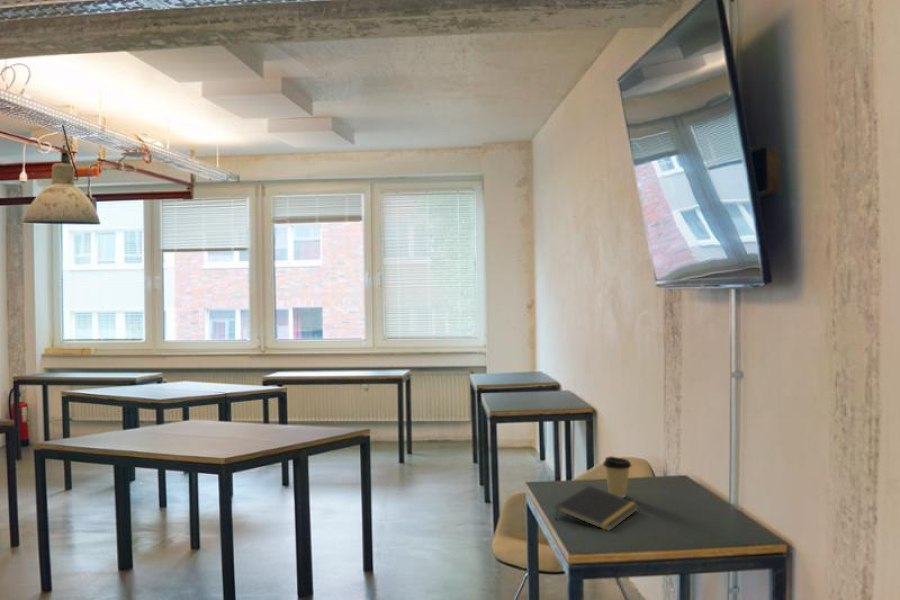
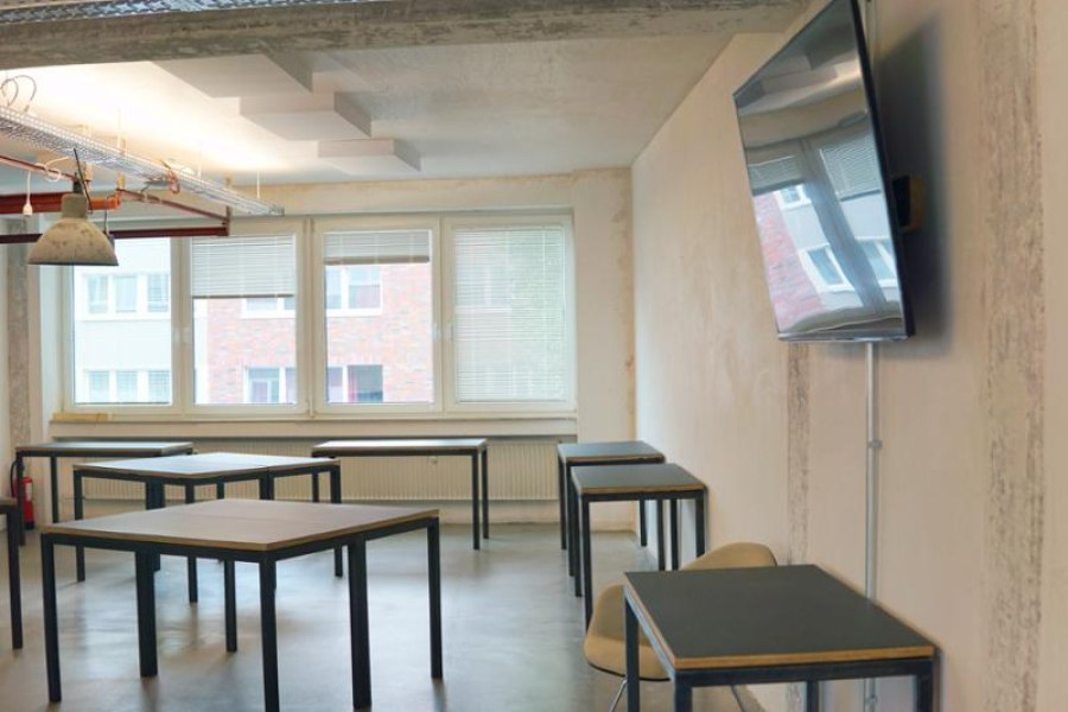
- notepad (598, 506)
- coffee cup (617, 477)
